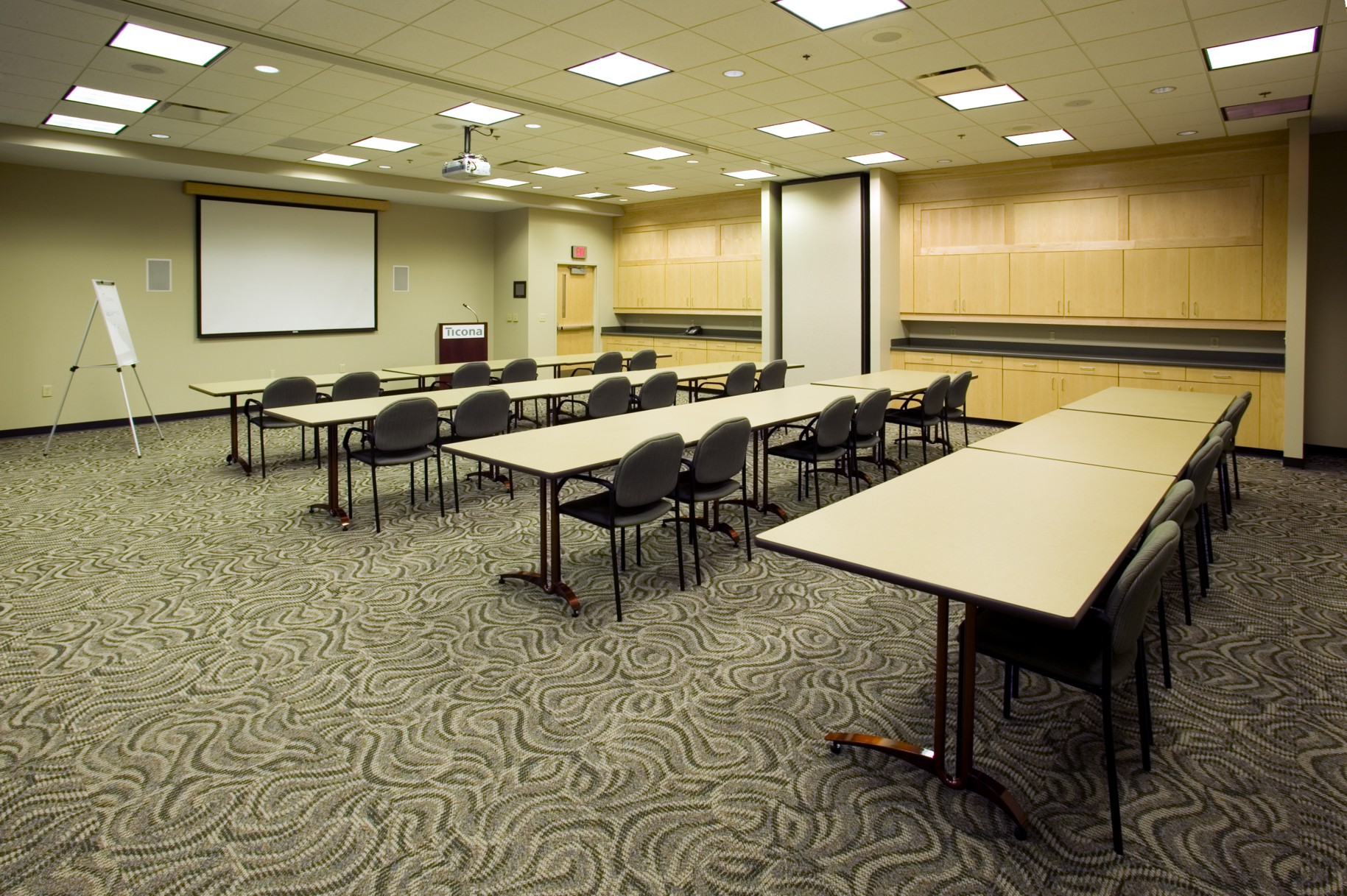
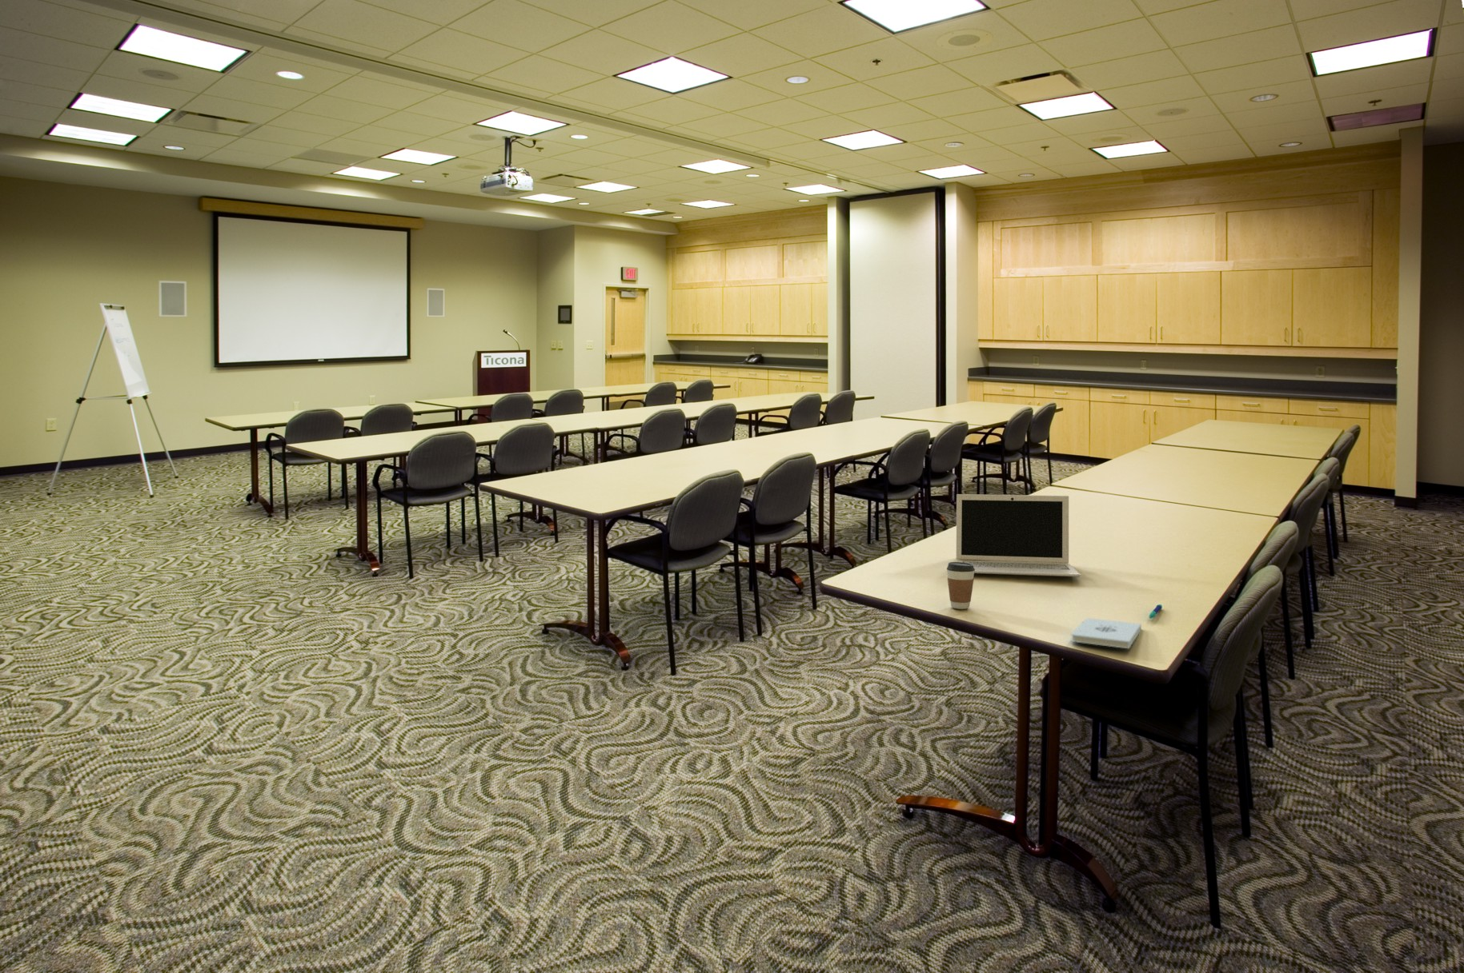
+ pen (1154, 610)
+ coffee cup (960, 585)
+ laptop (1015, 533)
+ notepad (1106, 632)
